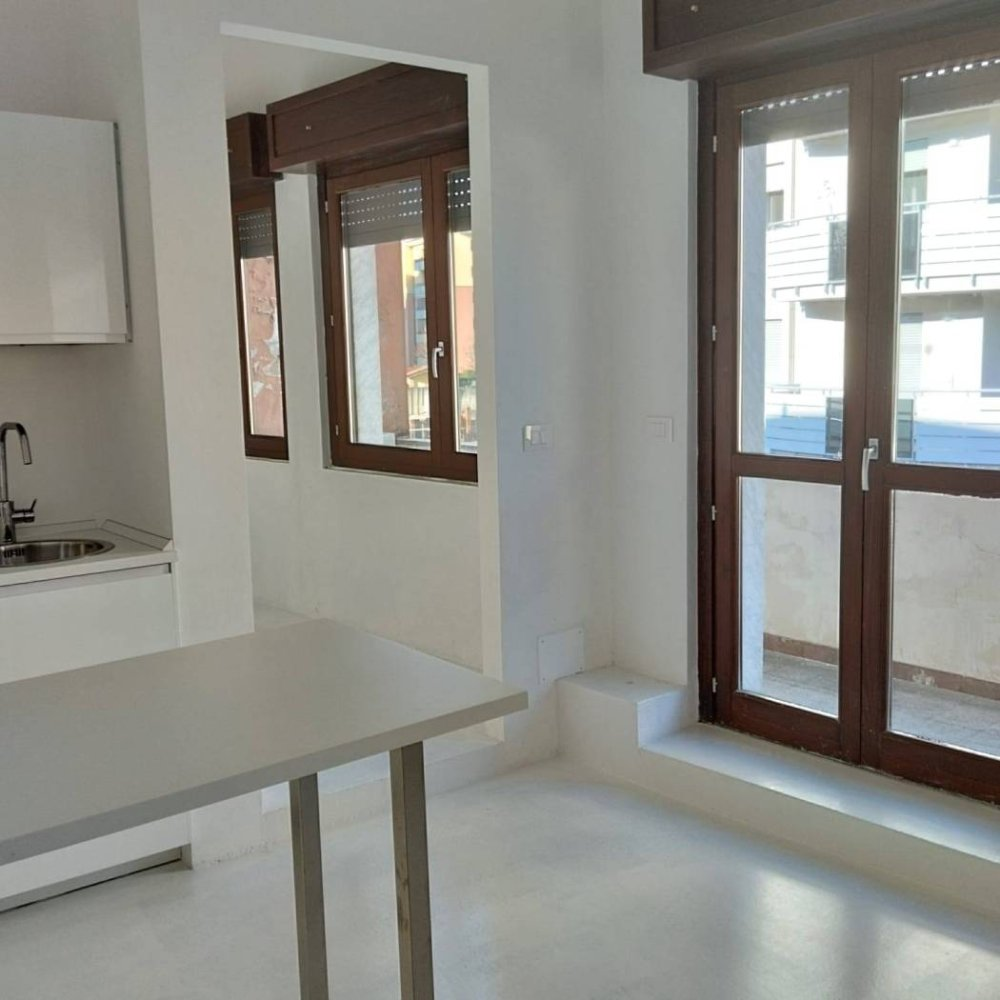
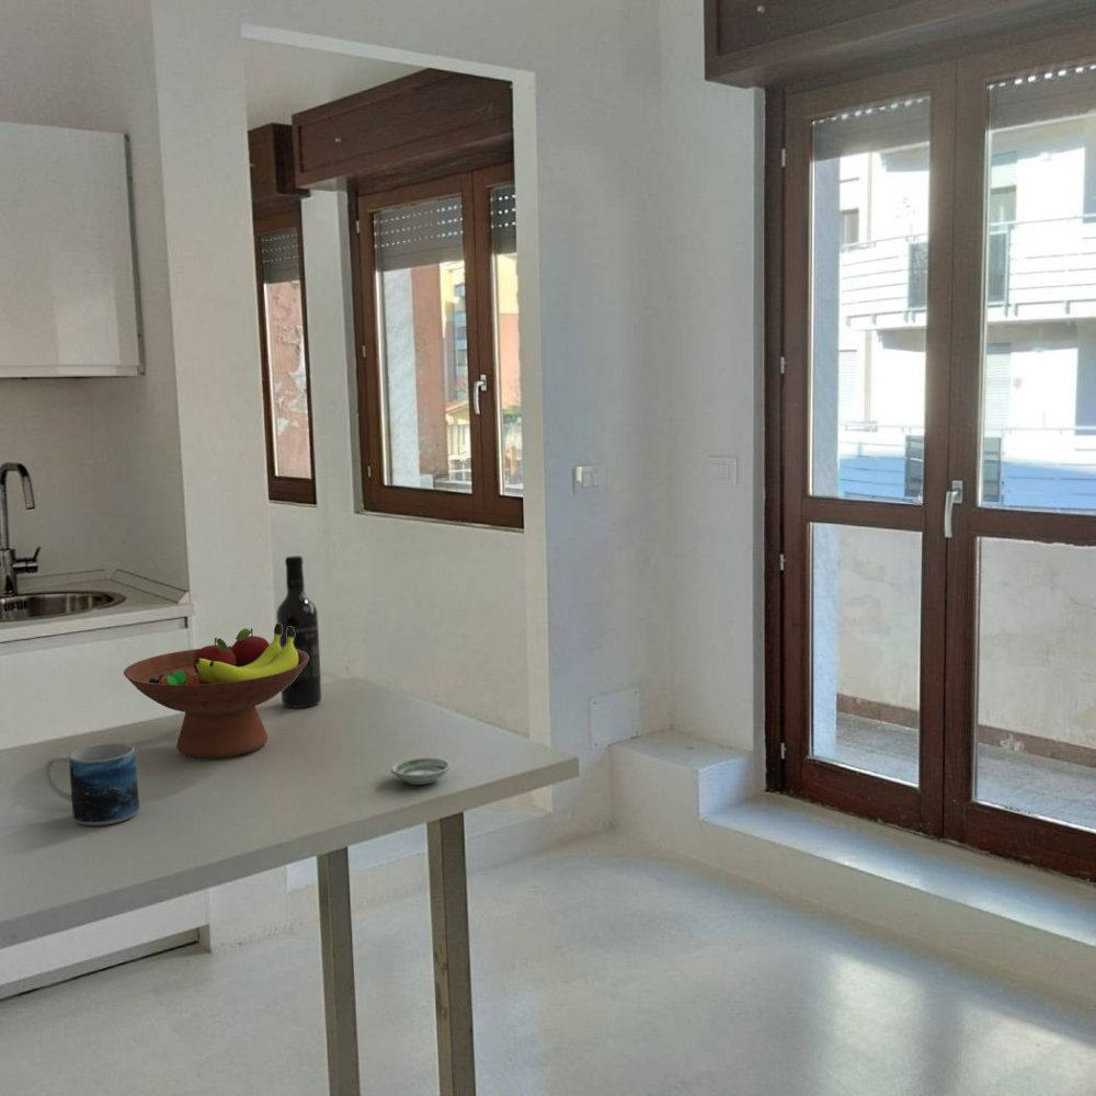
+ mug (90, 783)
+ wine bottle (297, 630)
+ fruit bowl (219, 688)
+ saucer (421, 773)
